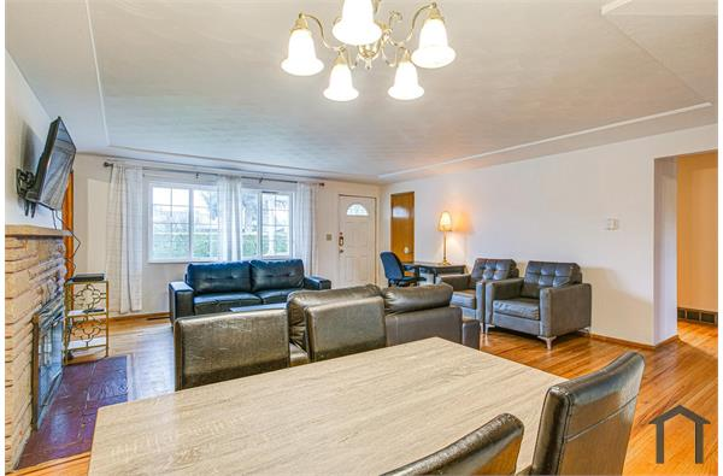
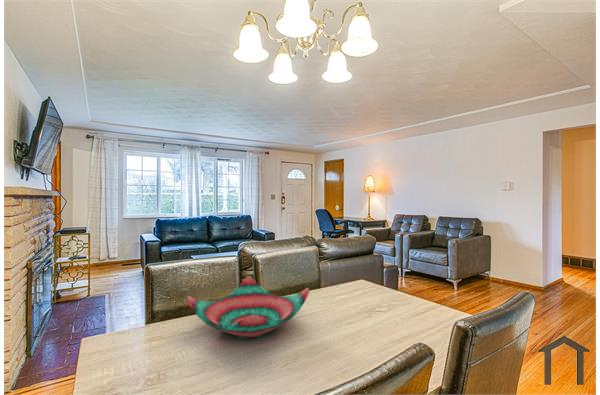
+ decorative bowl (250, 309)
